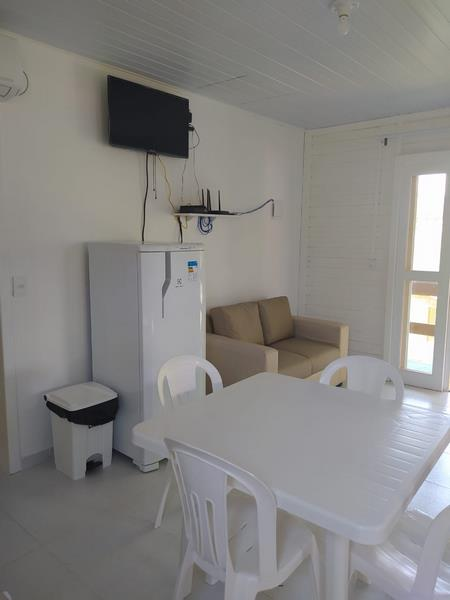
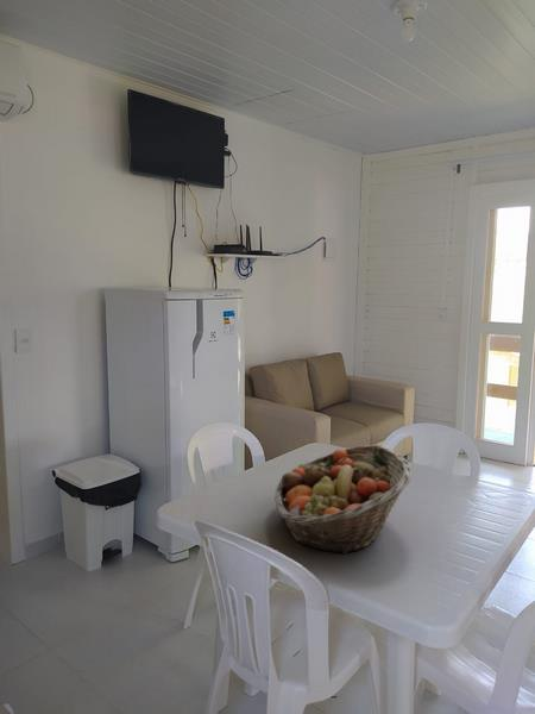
+ fruit basket (340, 491)
